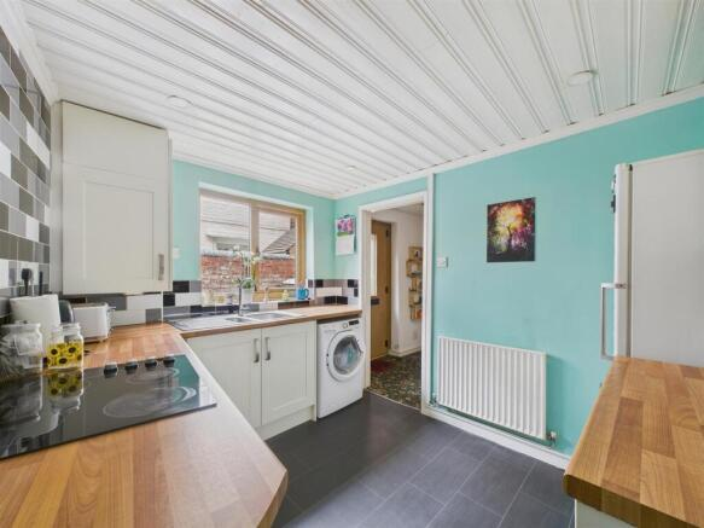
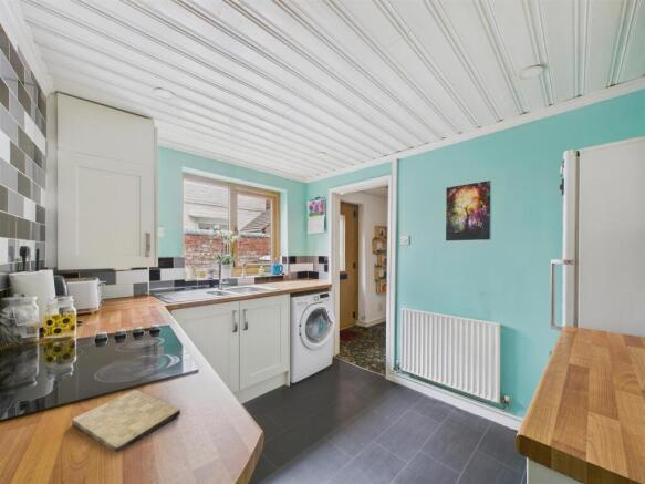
+ cutting board (127, 415)
